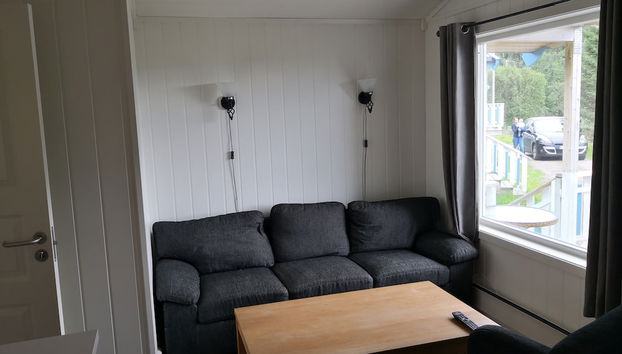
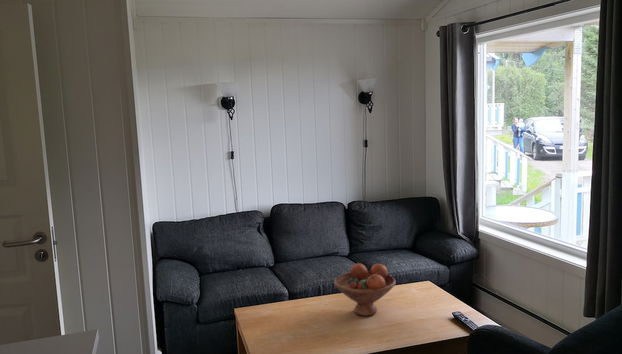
+ fruit bowl (364, 290)
